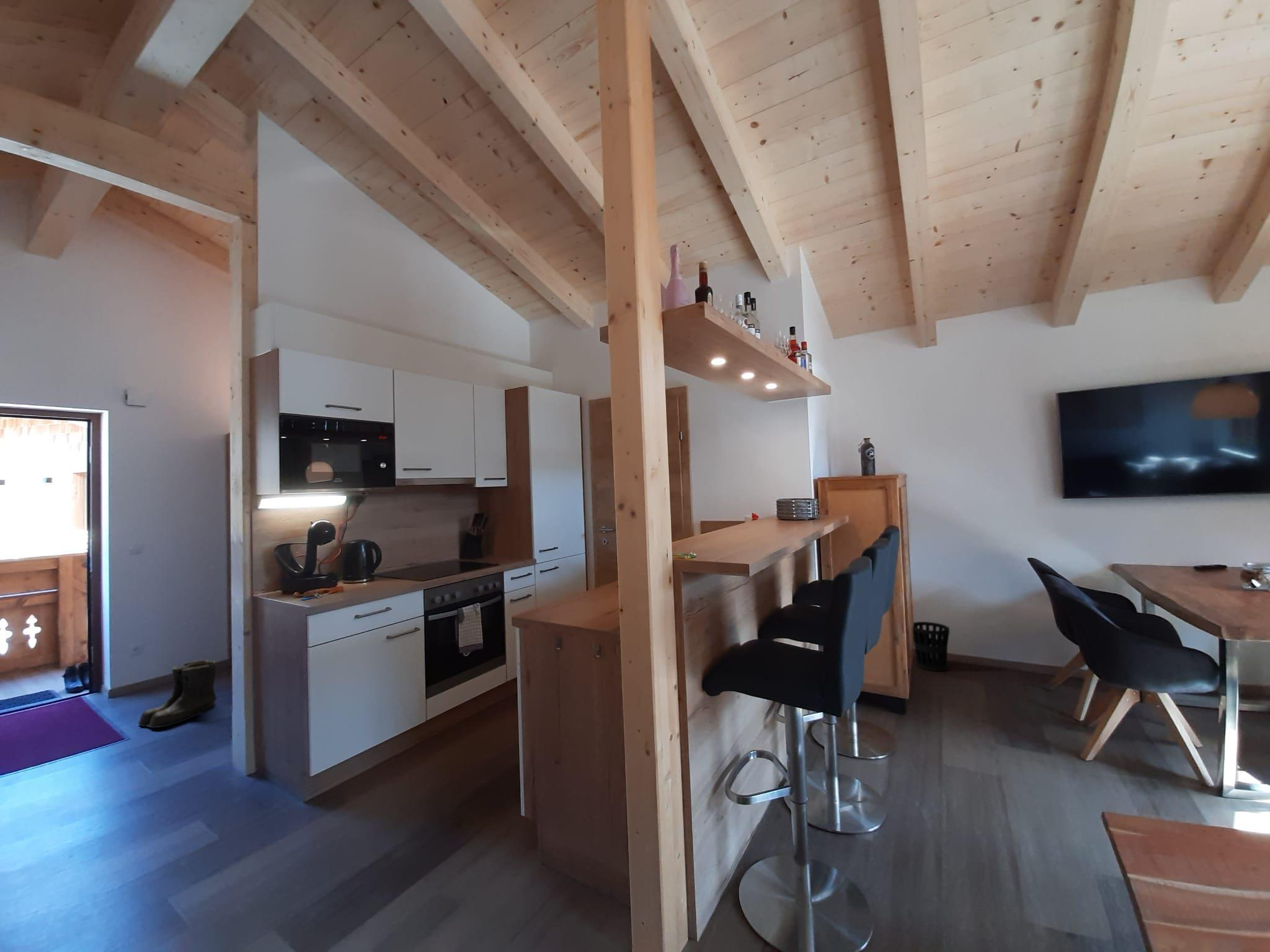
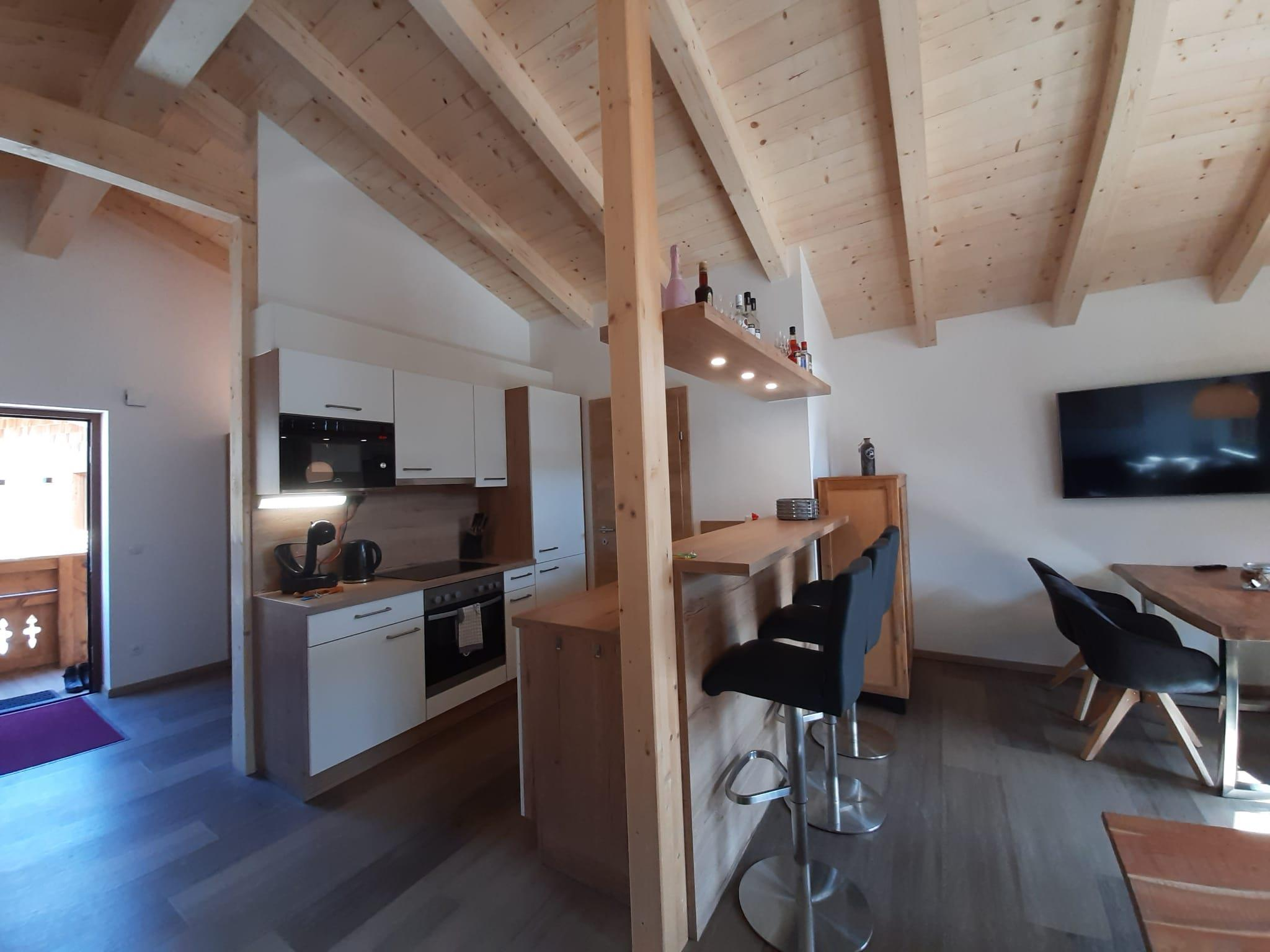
- wastebasket (930, 646)
- boots (179, 692)
